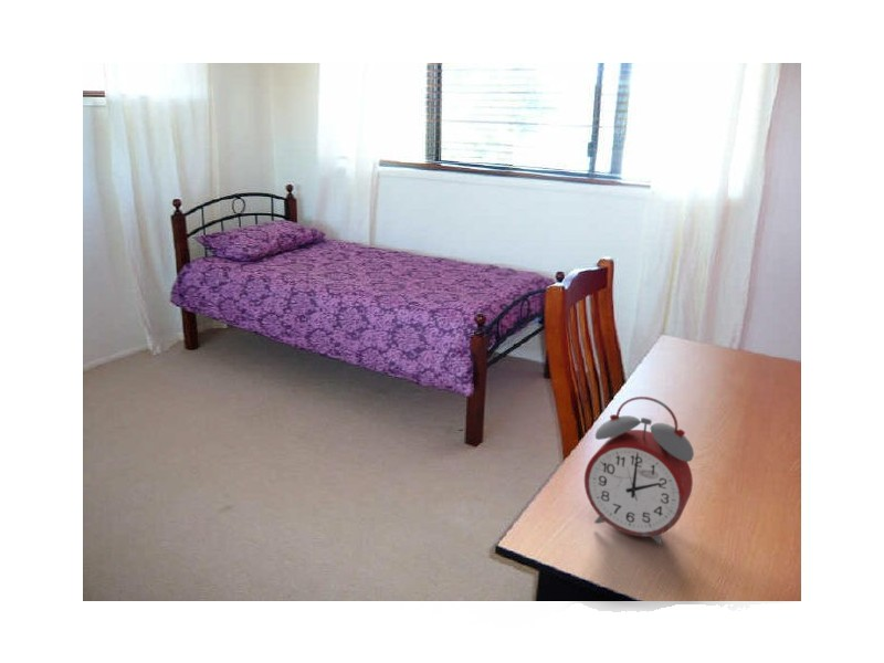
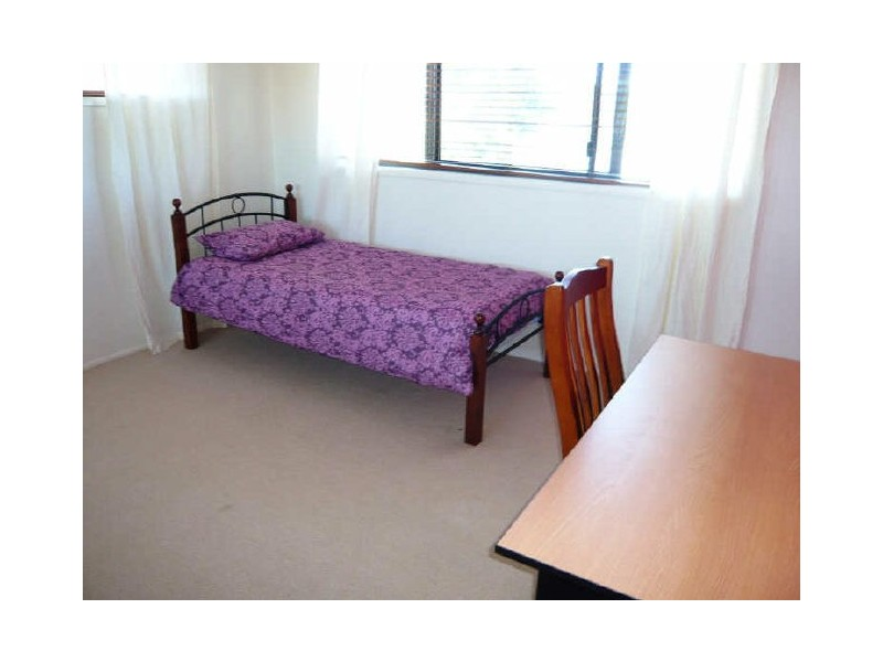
- alarm clock (640, 463)
